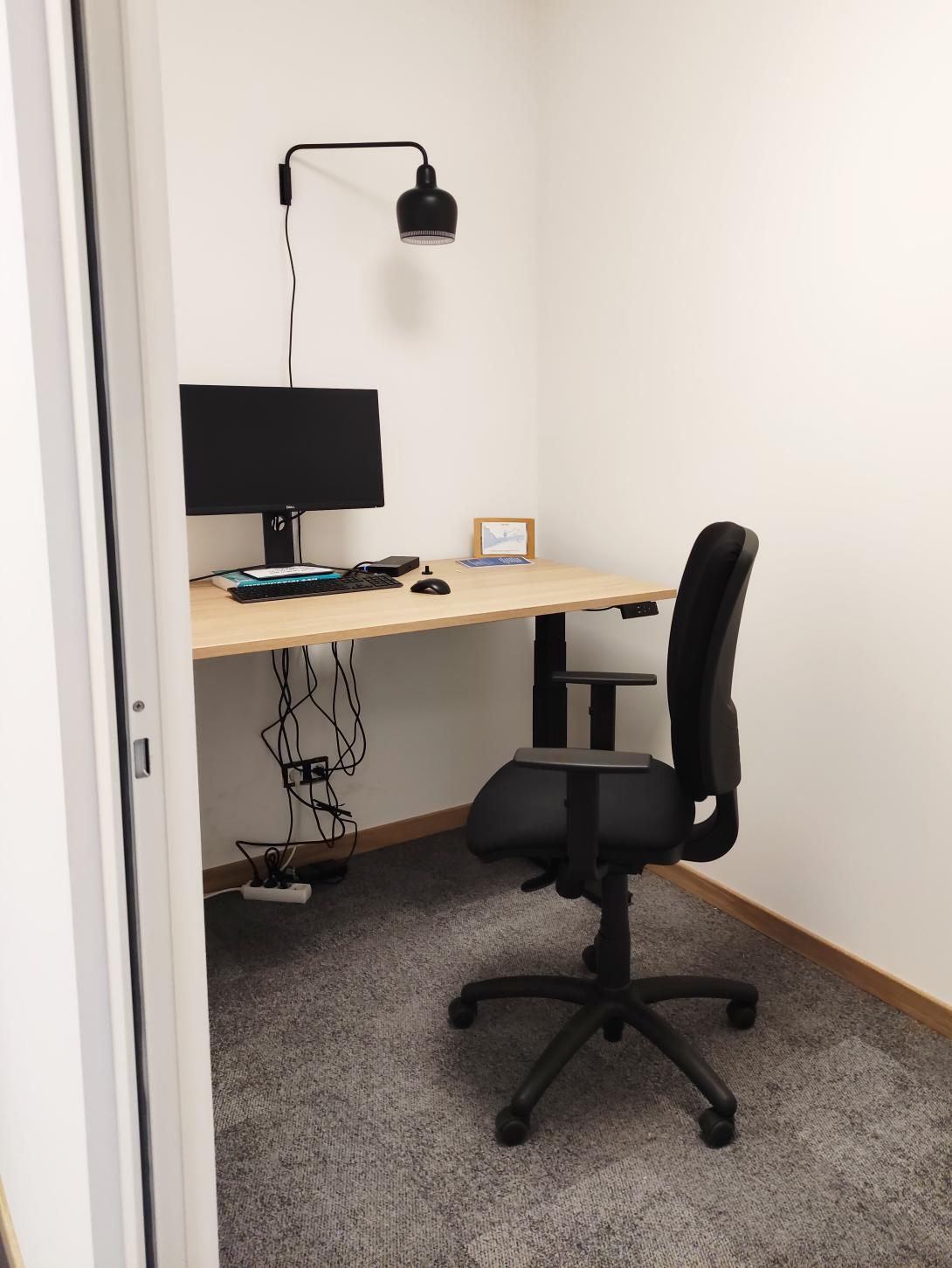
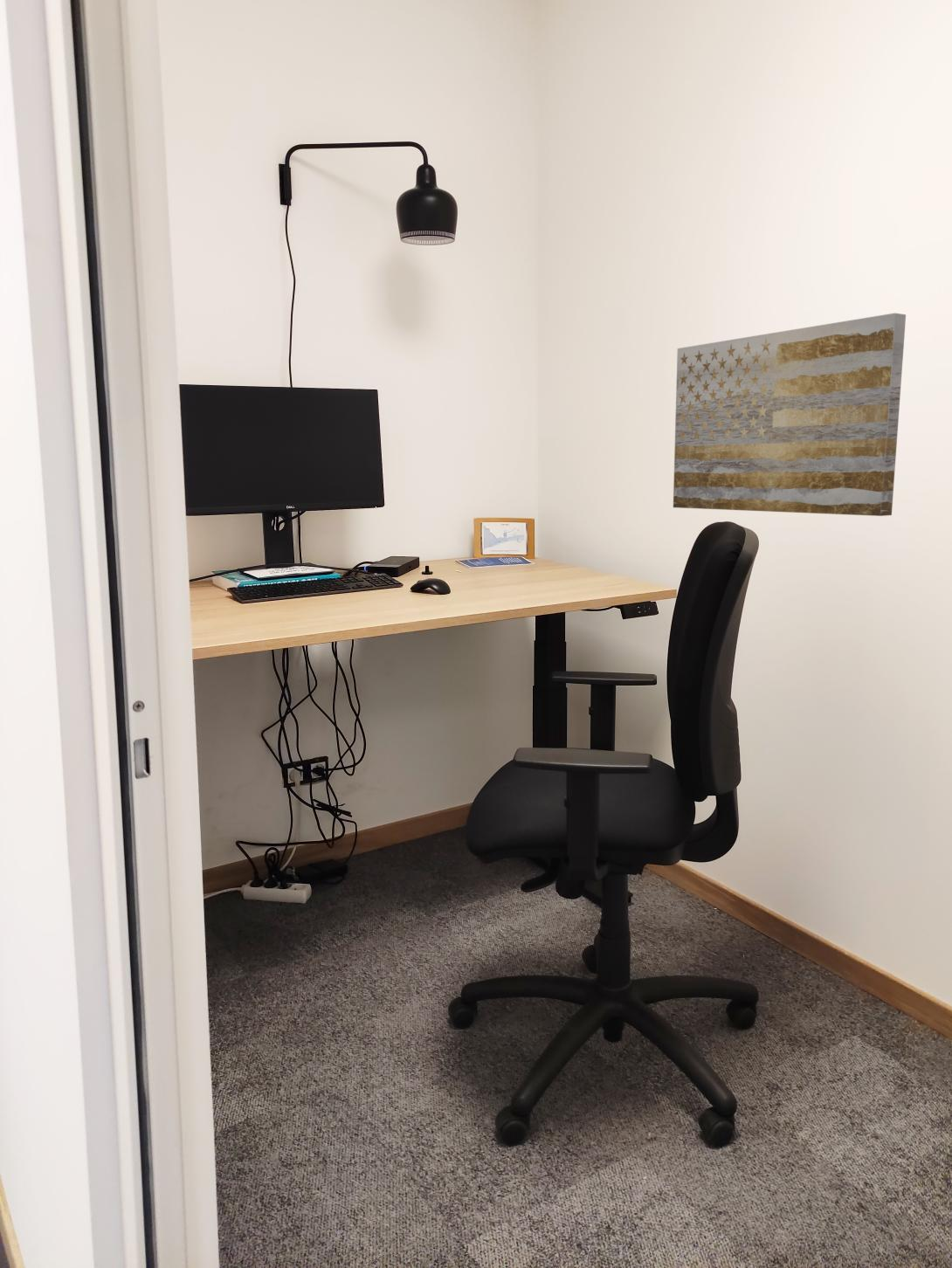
+ wall art (774, 424)
